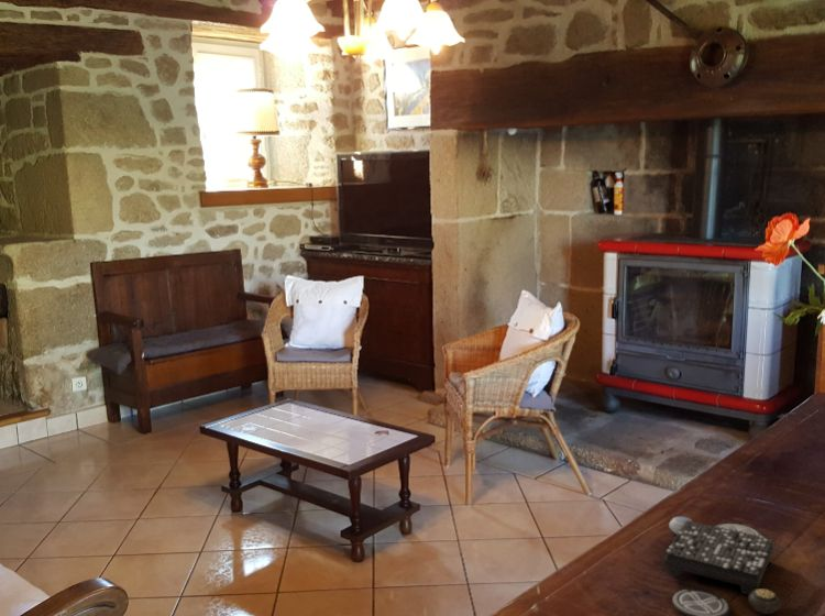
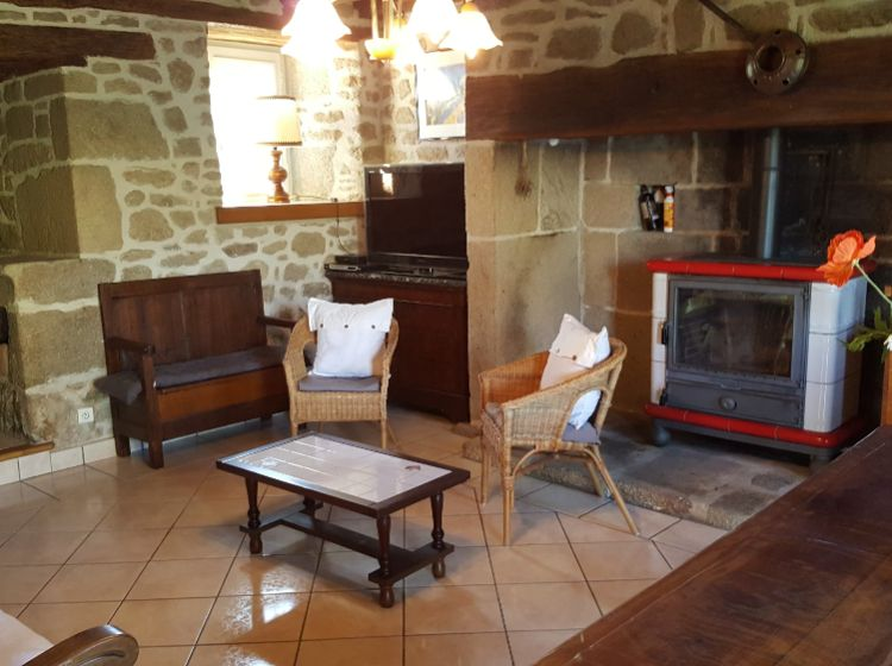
- board game (719, 556)
